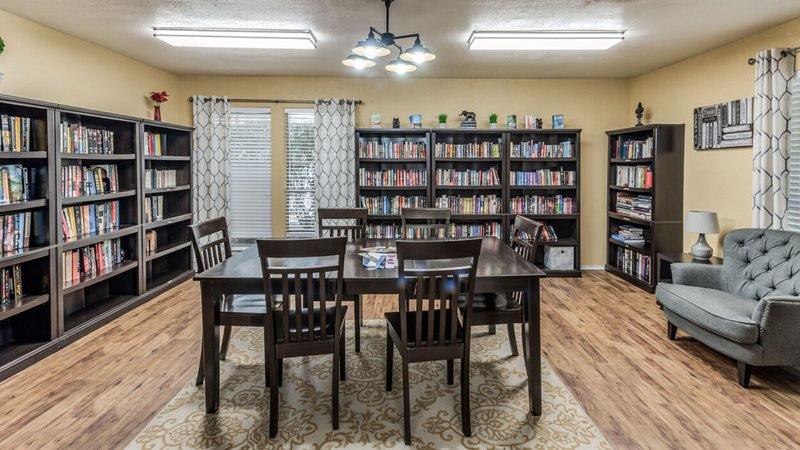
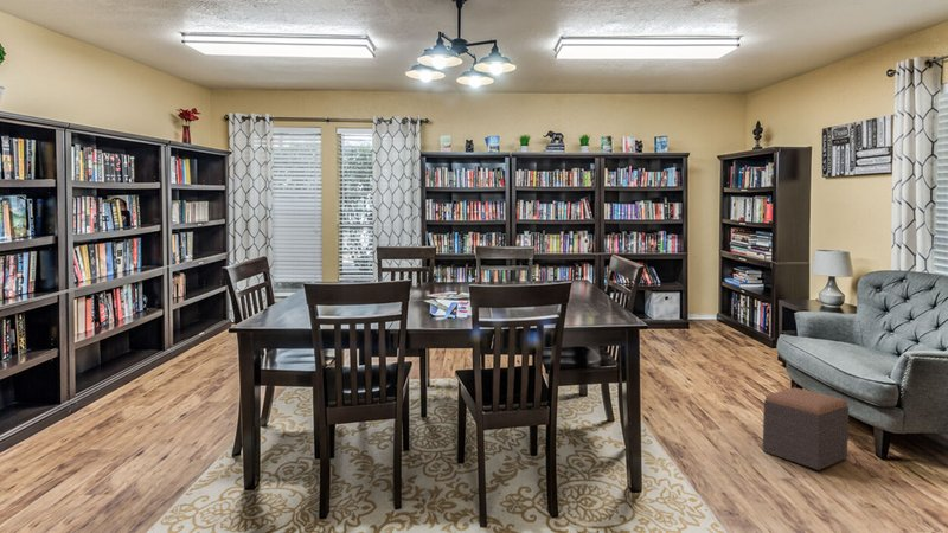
+ footstool (805, 425)
